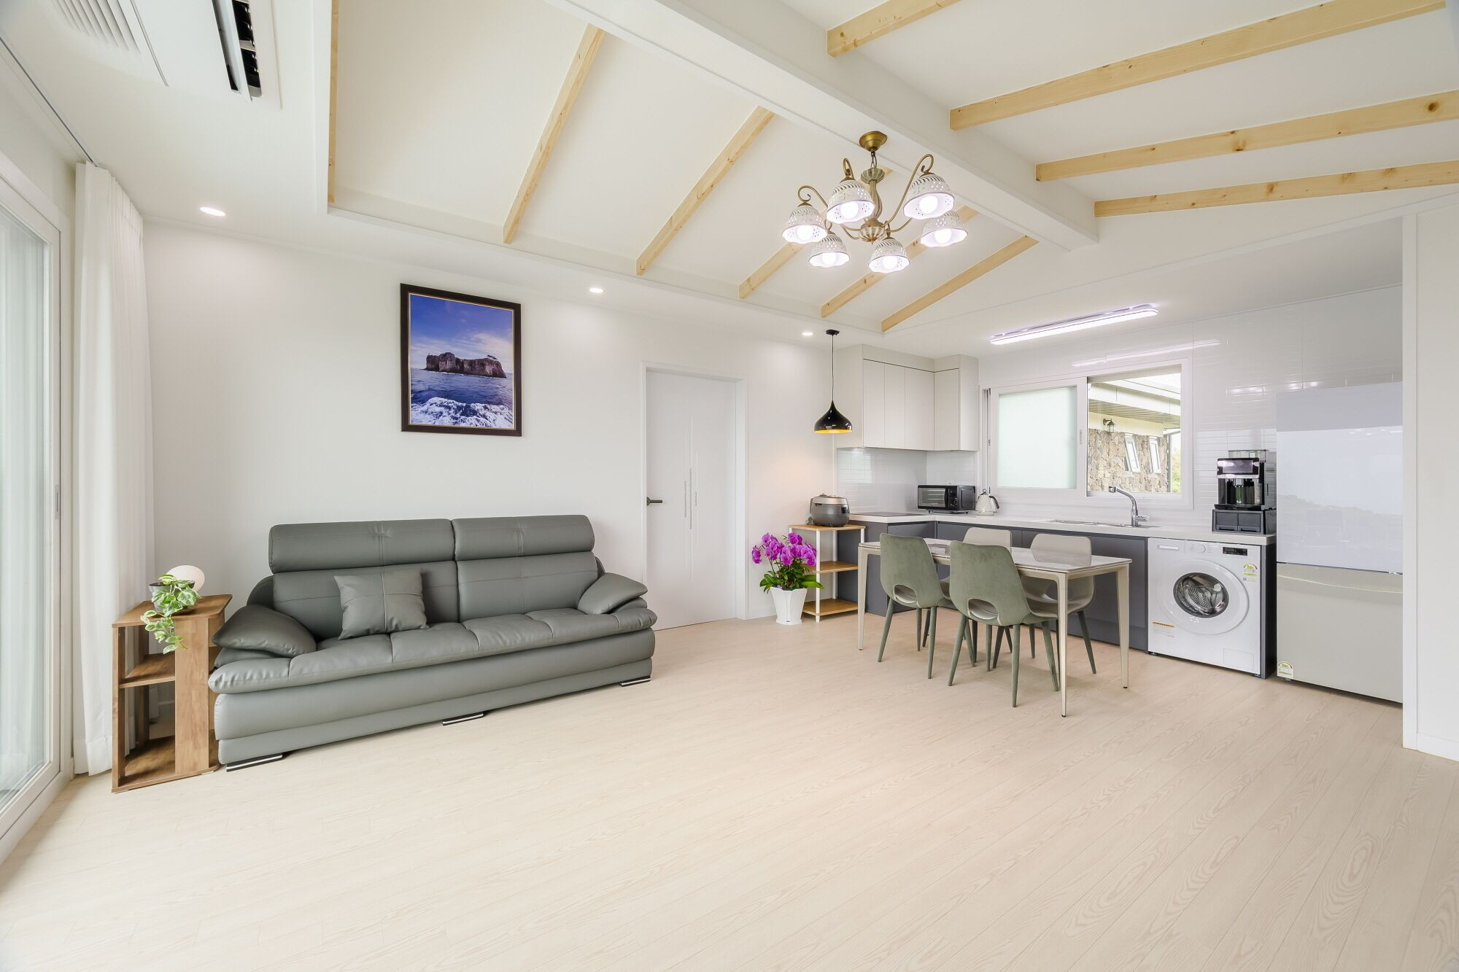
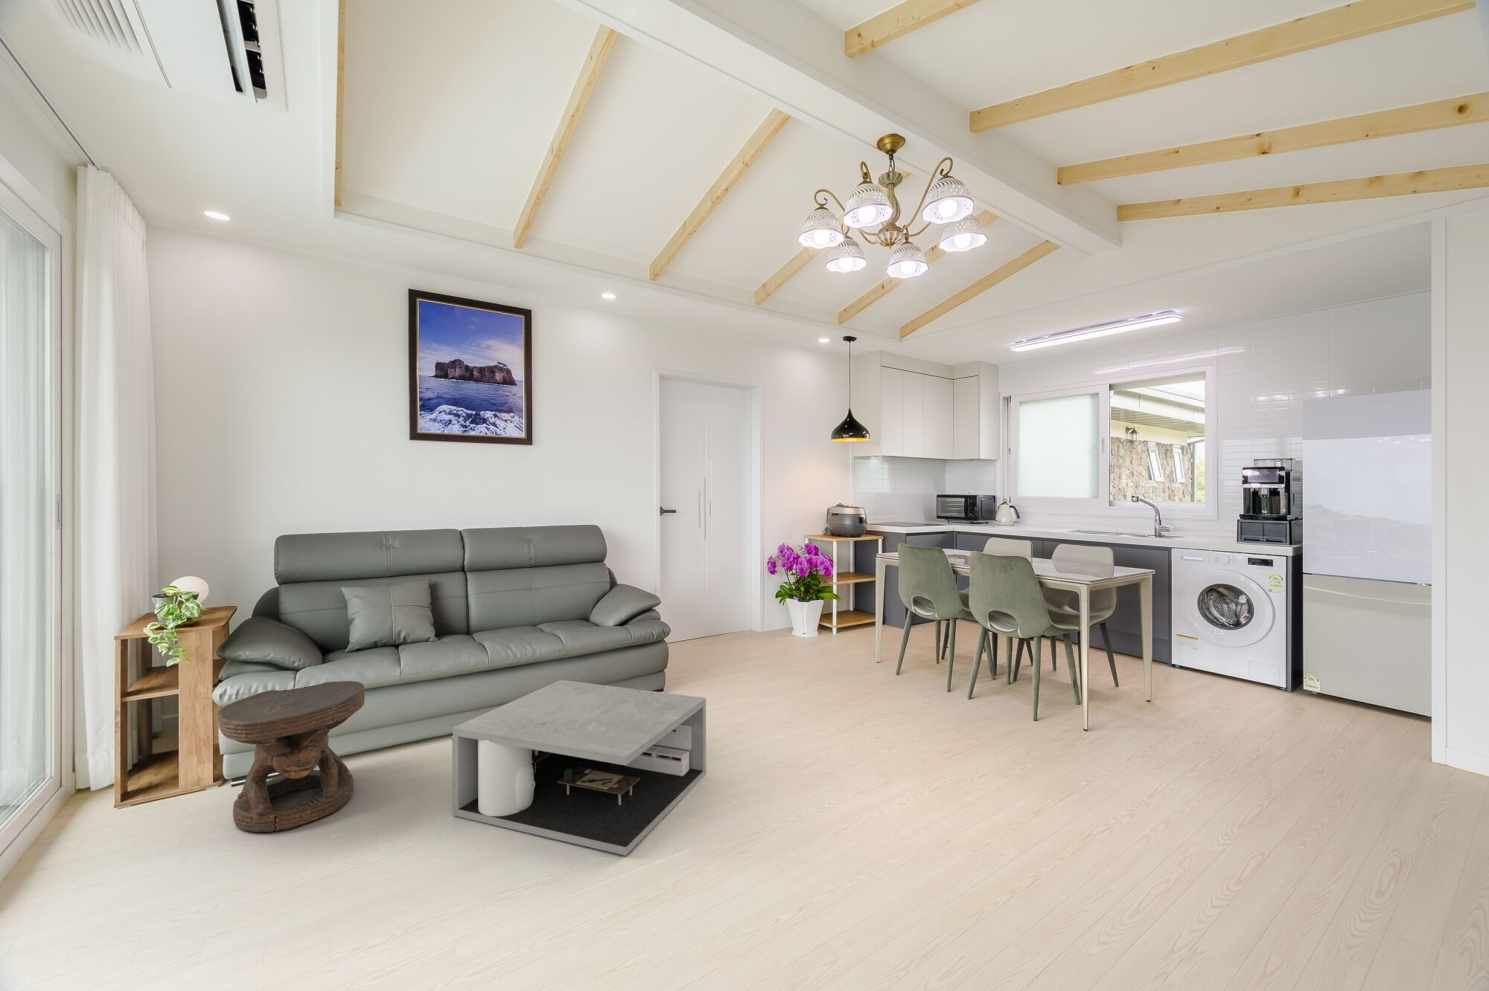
+ coffee table (588, 752)
+ carved stool (294, 750)
